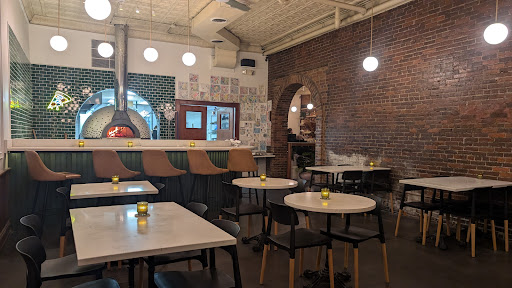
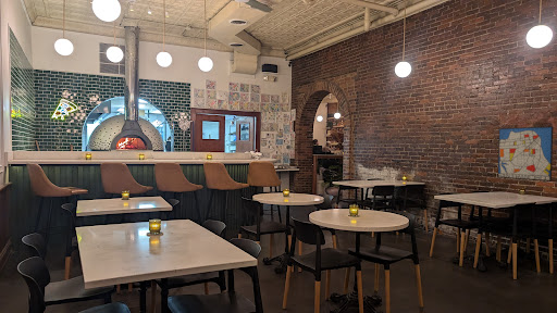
+ wall art (523, 153)
